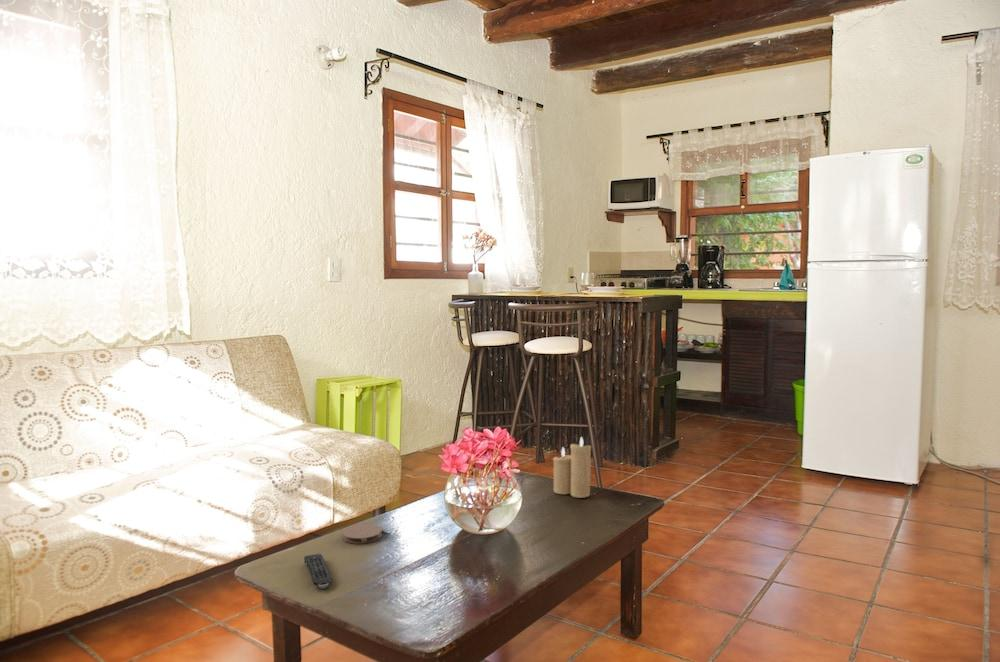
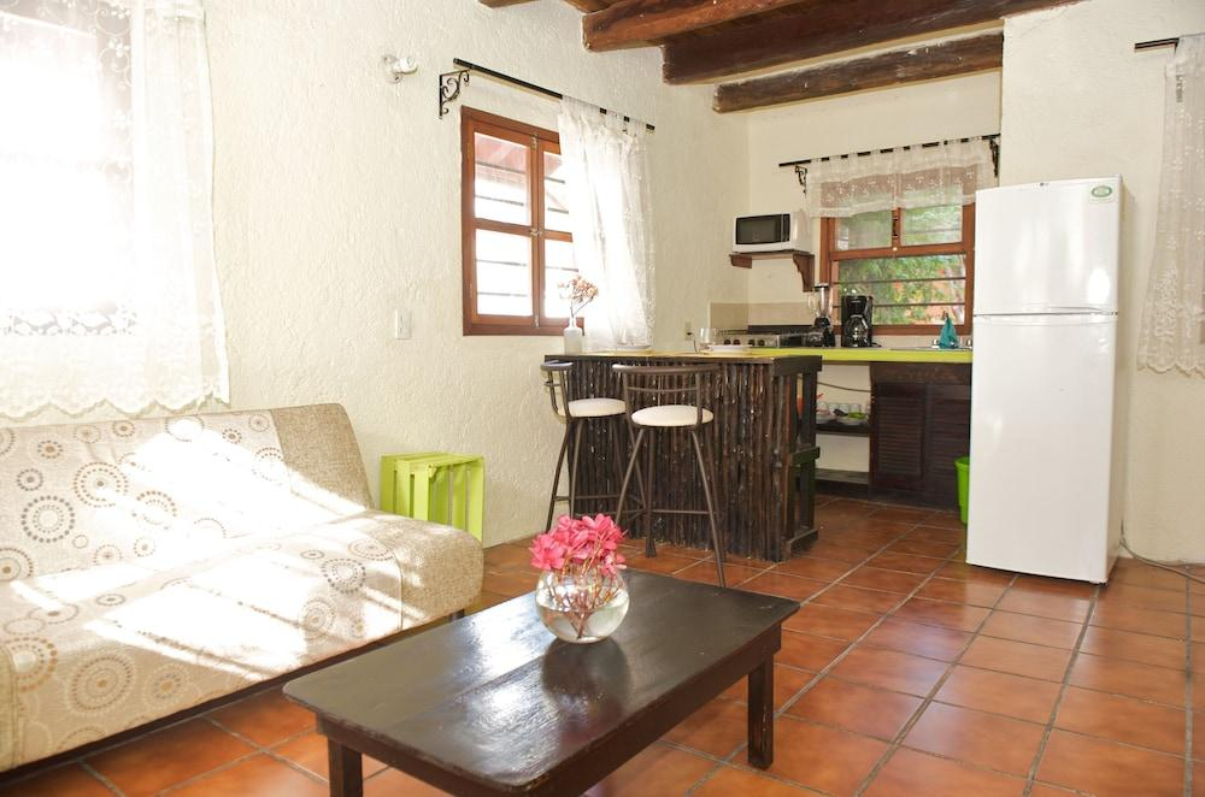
- remote control (318, 570)
- candle (571, 464)
- coaster (362, 533)
